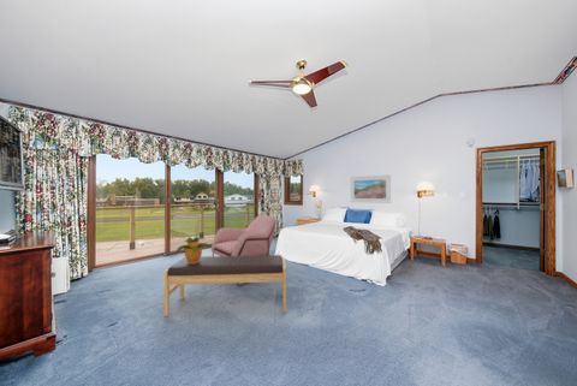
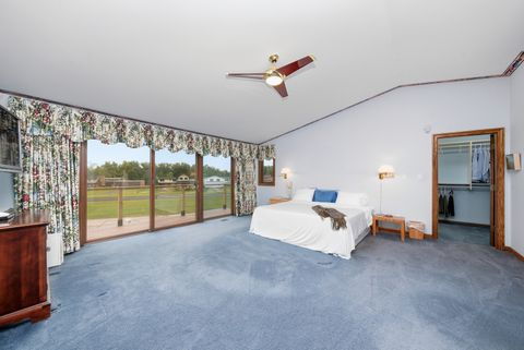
- bench (230, 281)
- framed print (369, 189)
- potted plant (195, 248)
- armchair (246, 244)
